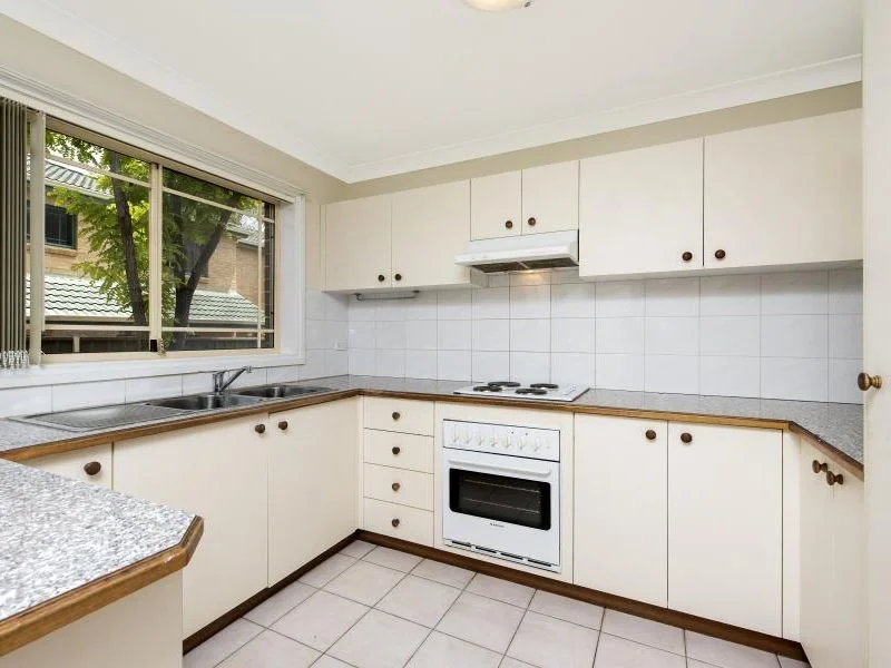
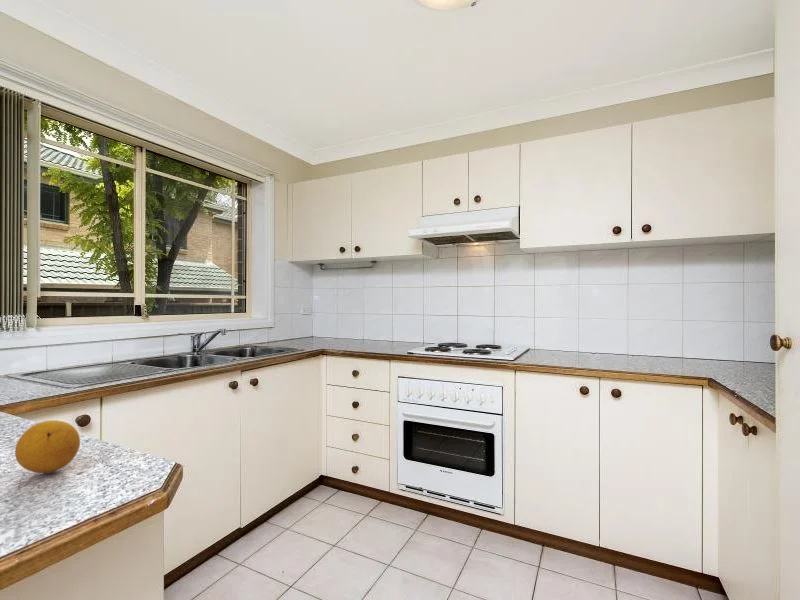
+ fruit (49, 446)
